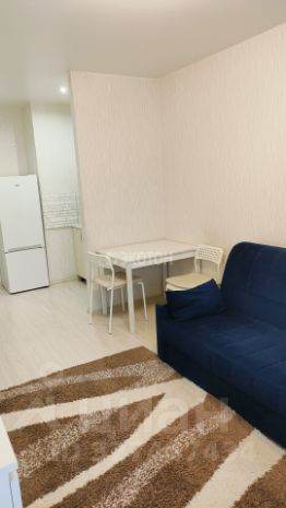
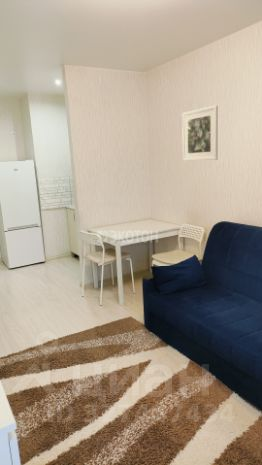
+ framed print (199, 135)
